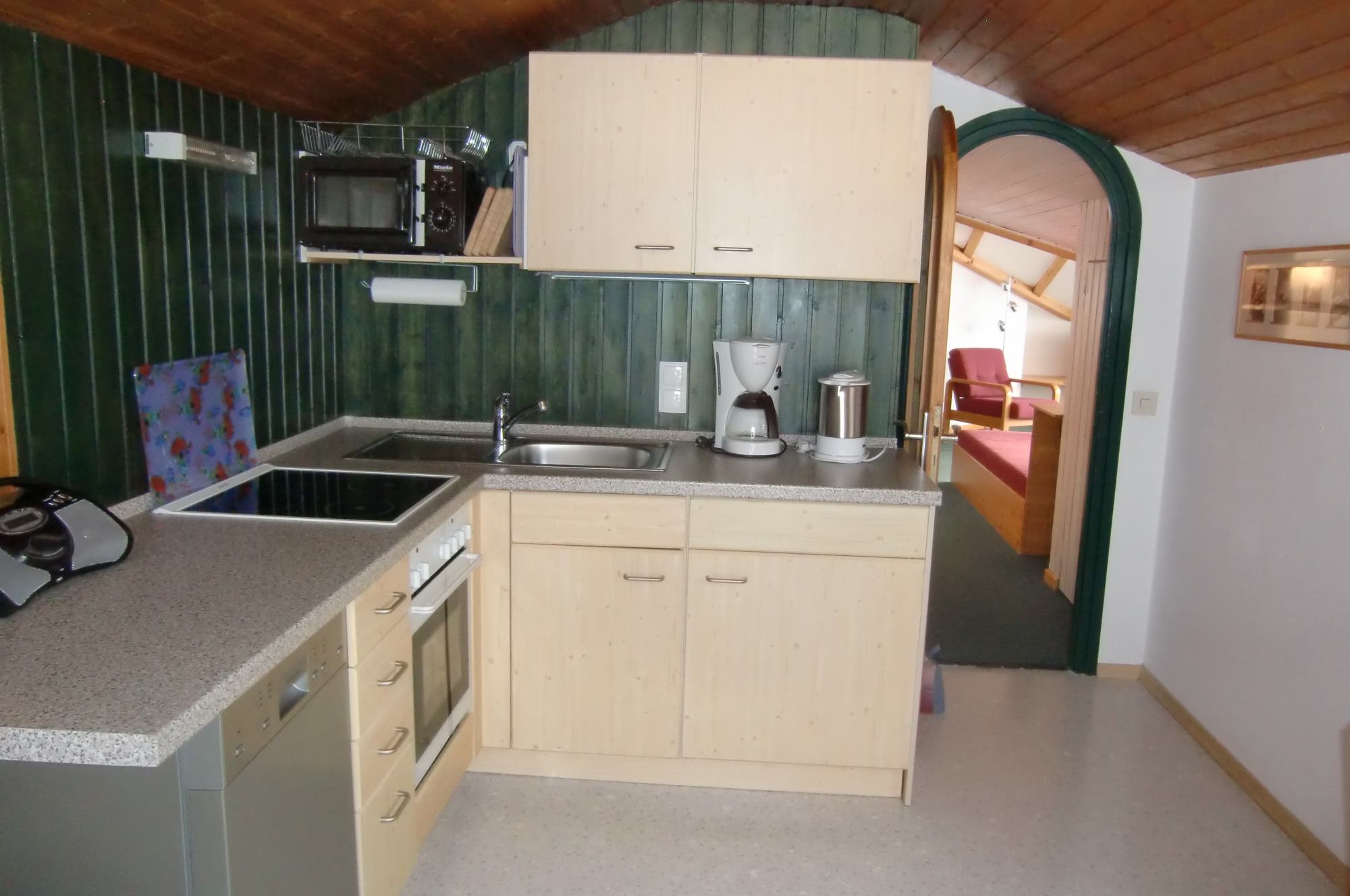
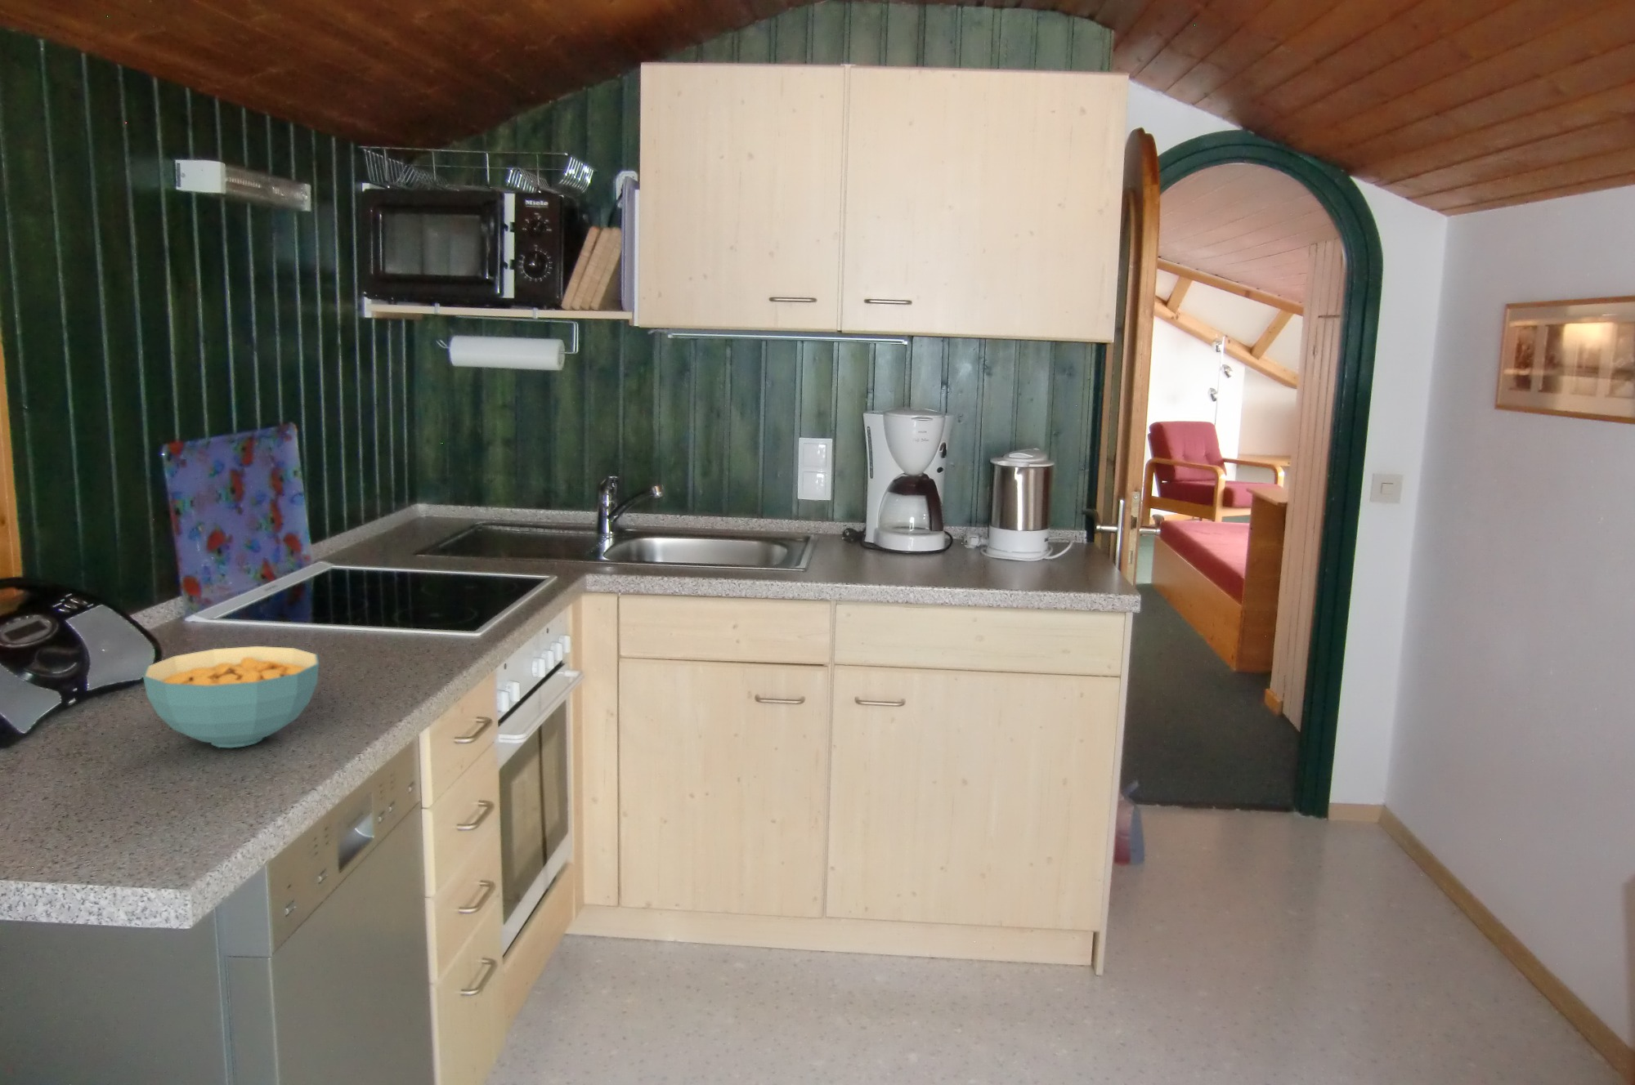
+ cereal bowl (235, 702)
